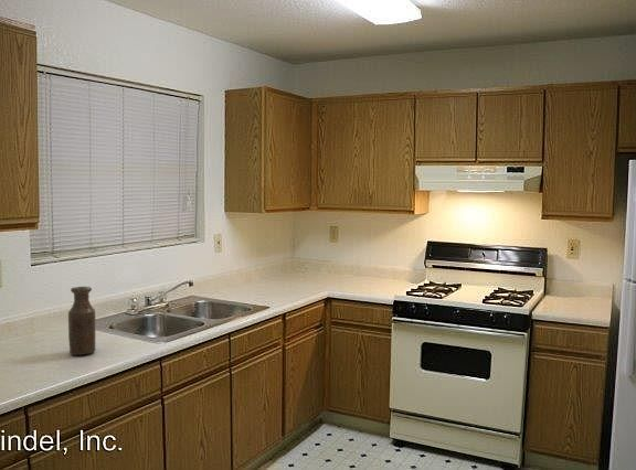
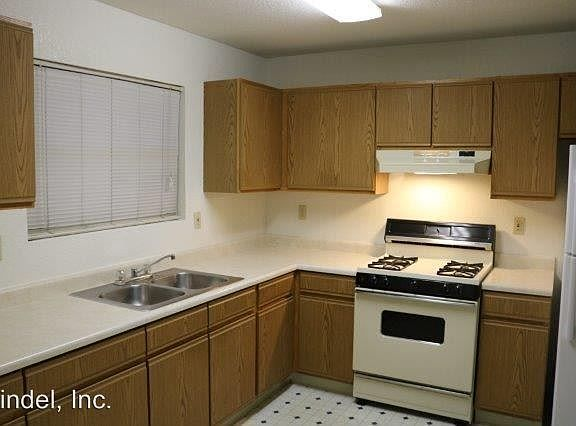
- bottle (82, 320)
